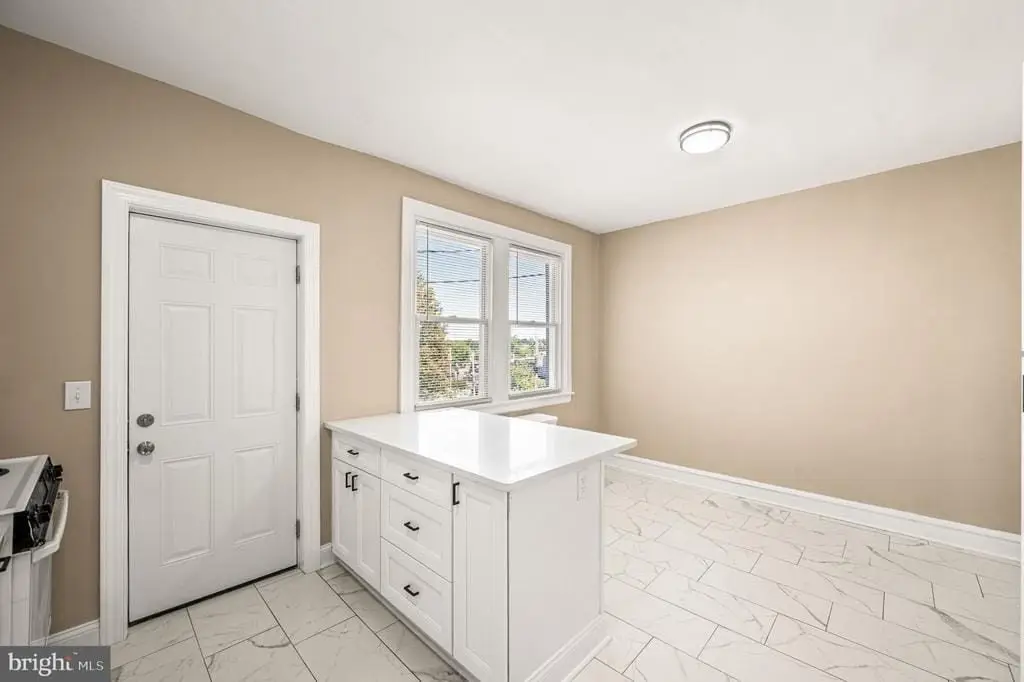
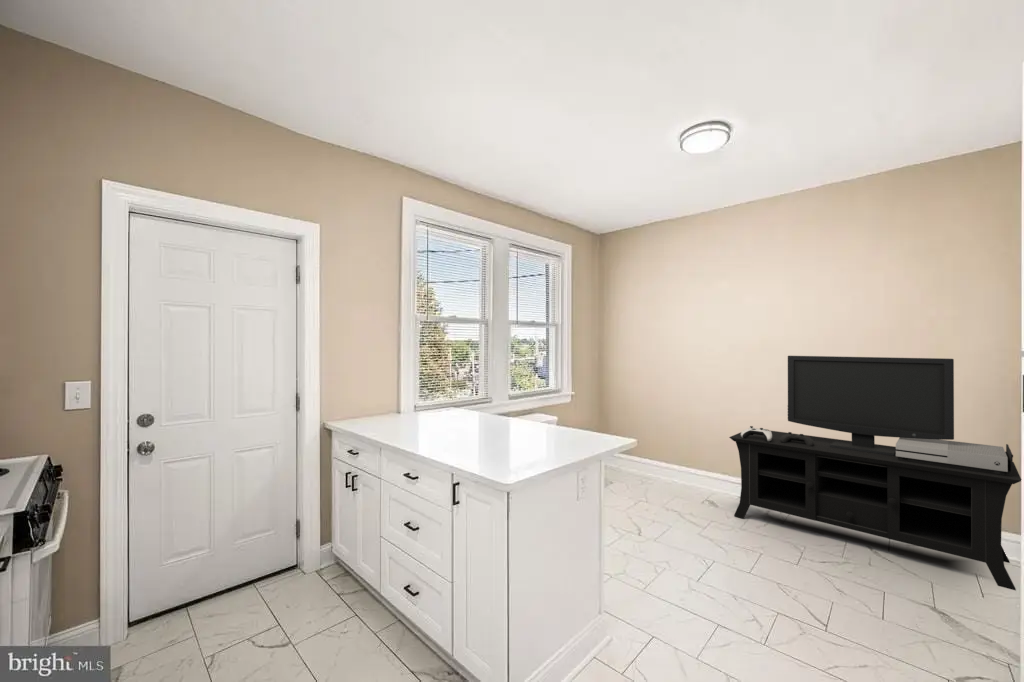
+ media console (854, 446)
